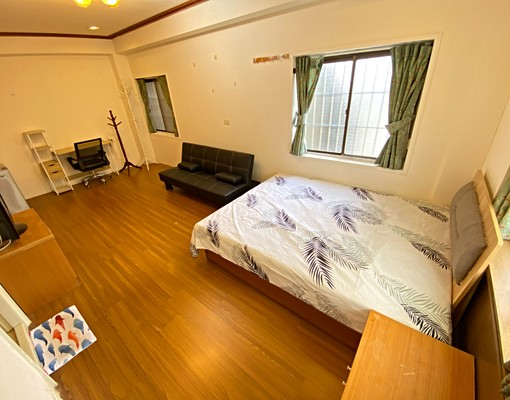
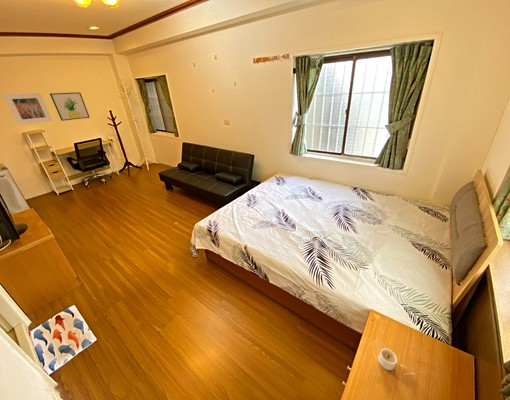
+ candle (384, 354)
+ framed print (29, 108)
+ wall art (70, 106)
